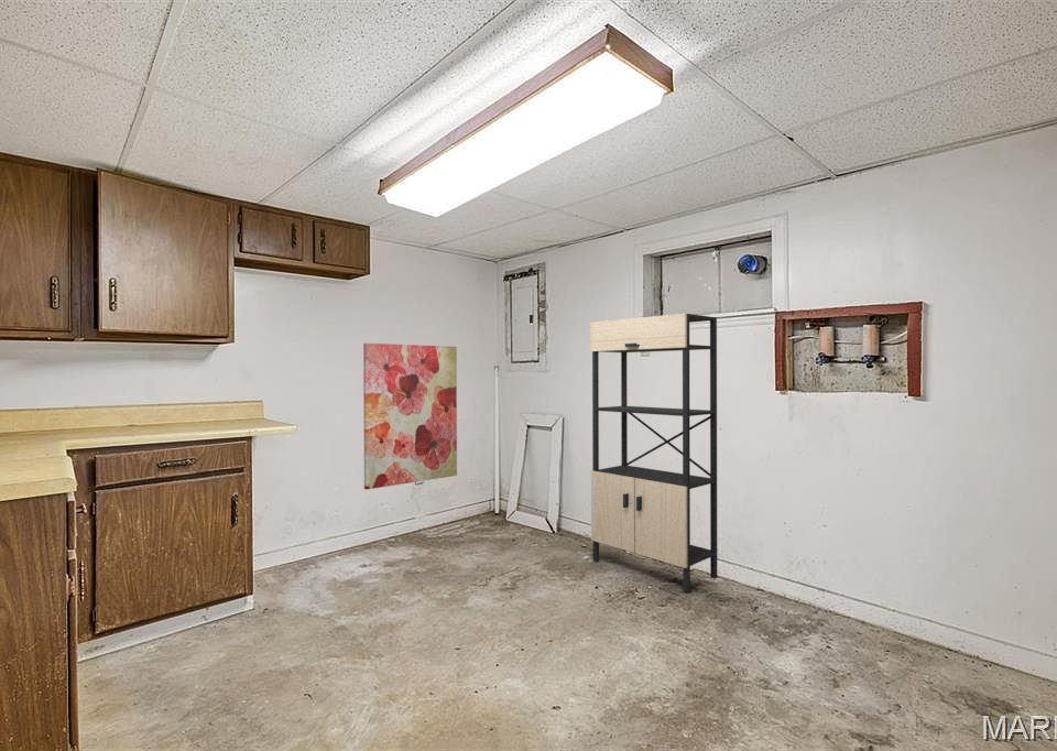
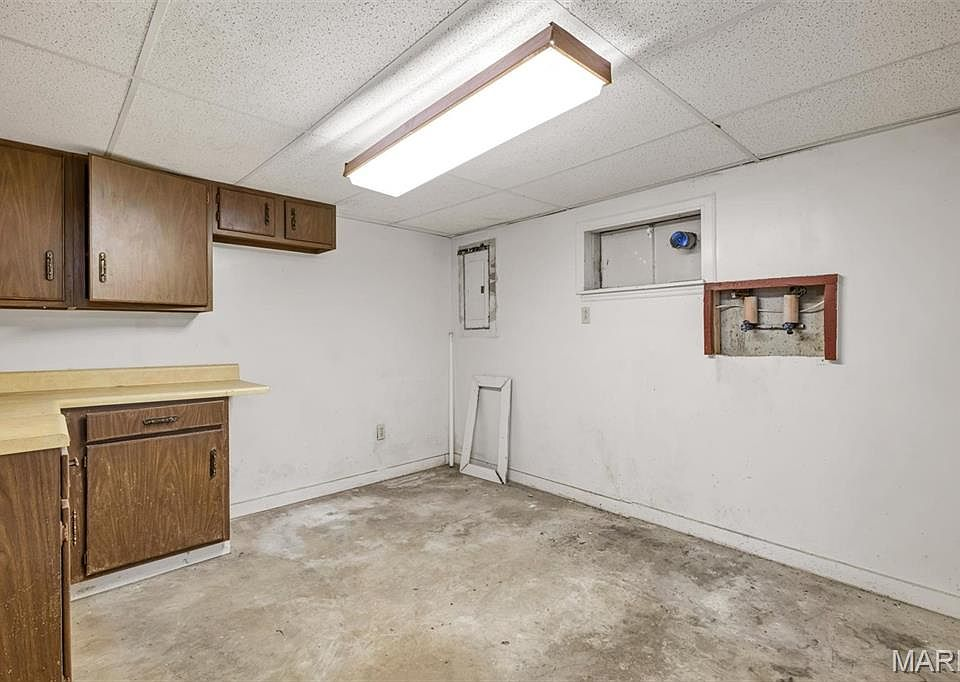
- wall art (413, 413)
- shelving unit (651, 449)
